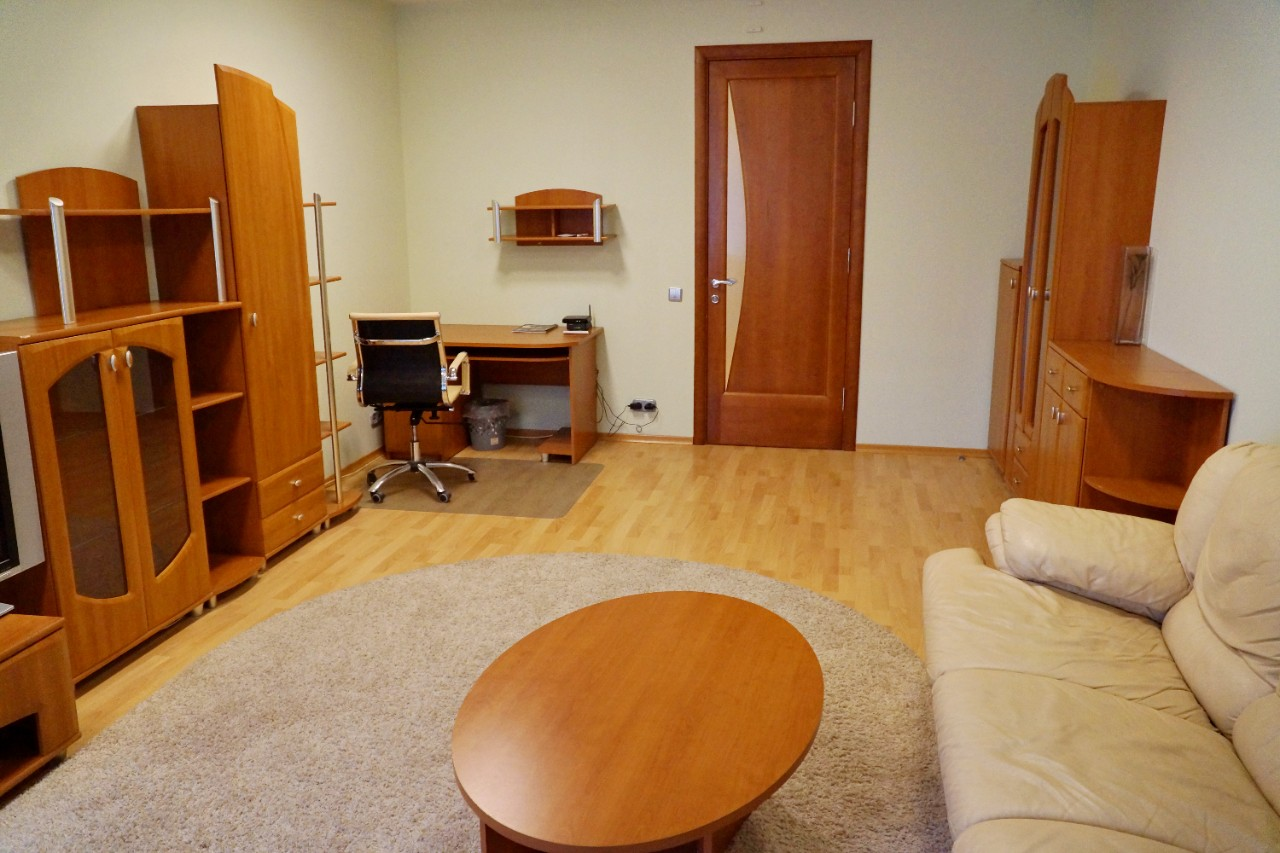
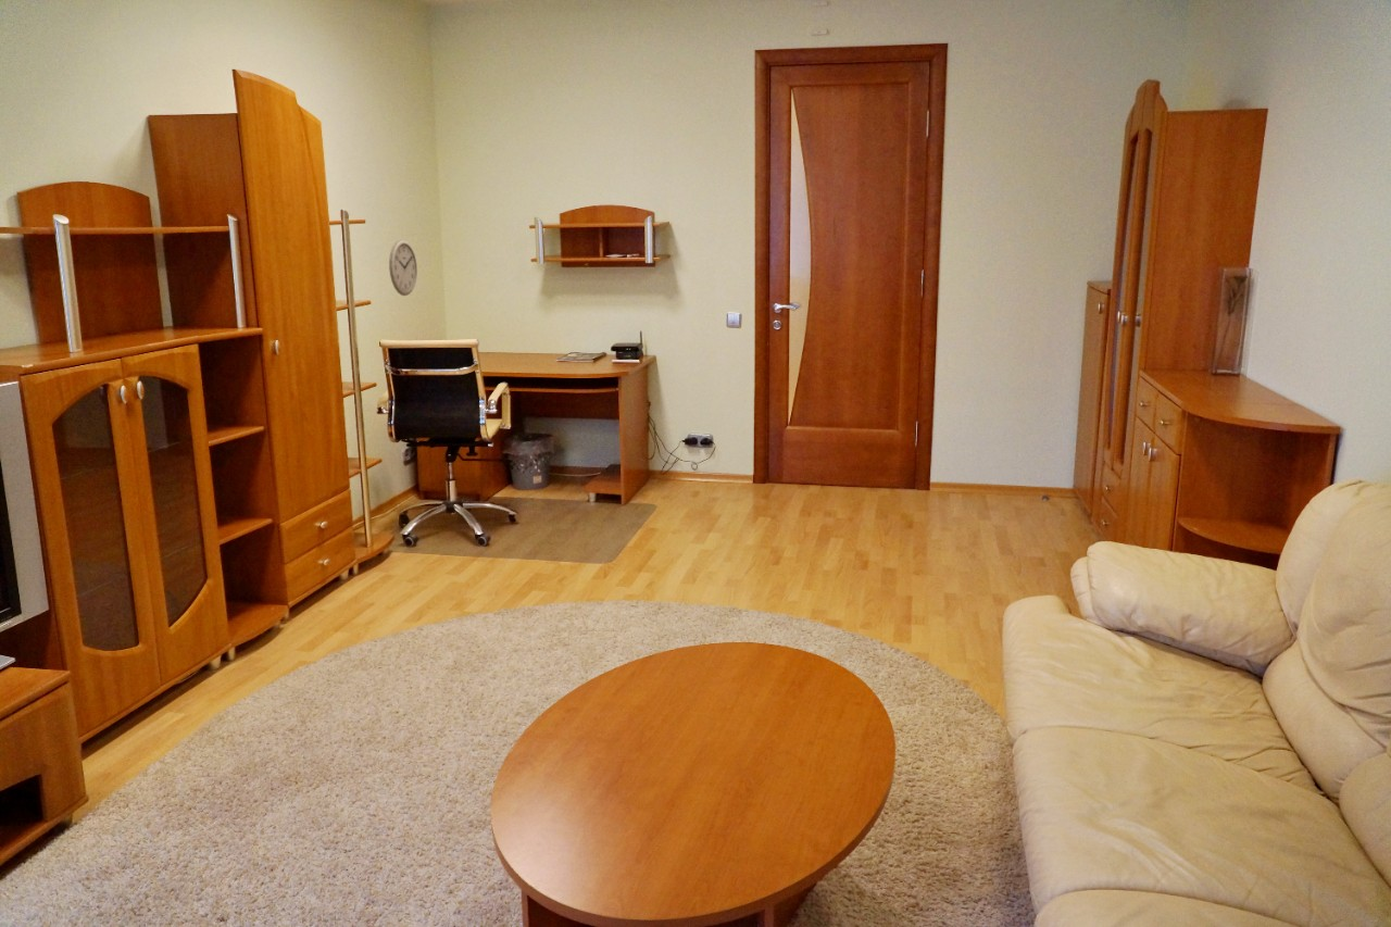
+ wall clock (404, 267)
